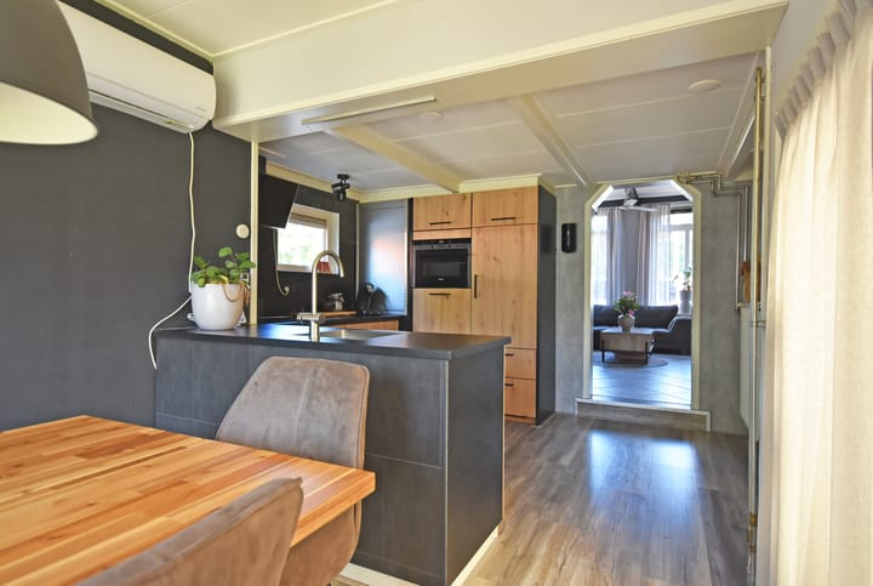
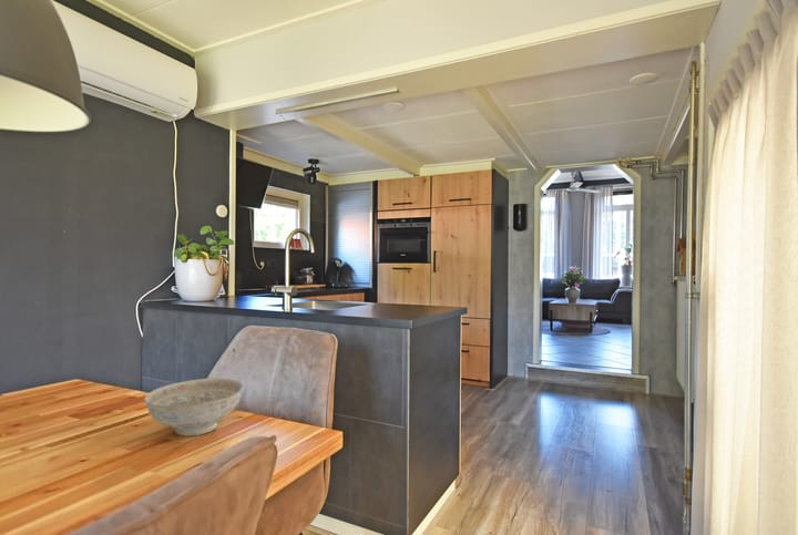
+ decorative bowl (195, 409)
